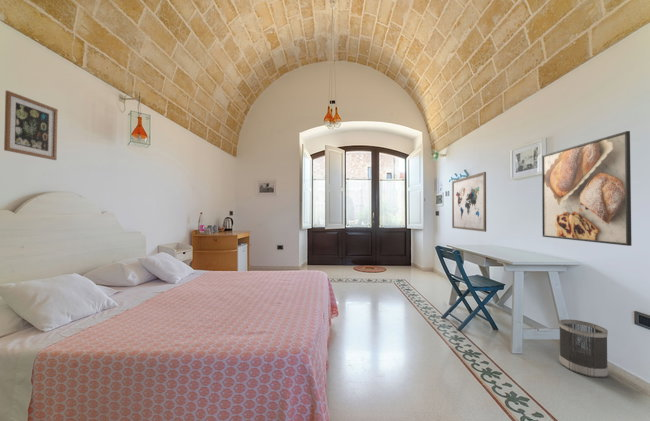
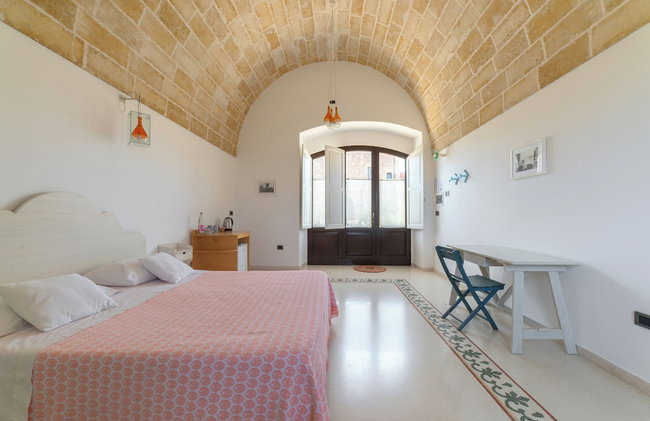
- wastebasket (583, 346)
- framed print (578, 192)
- wall art (33, 128)
- wall art (467, 203)
